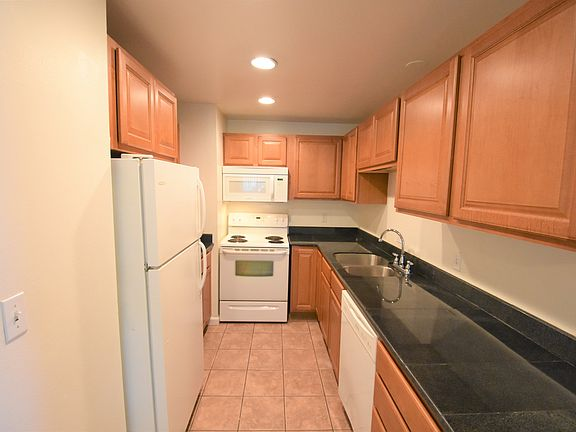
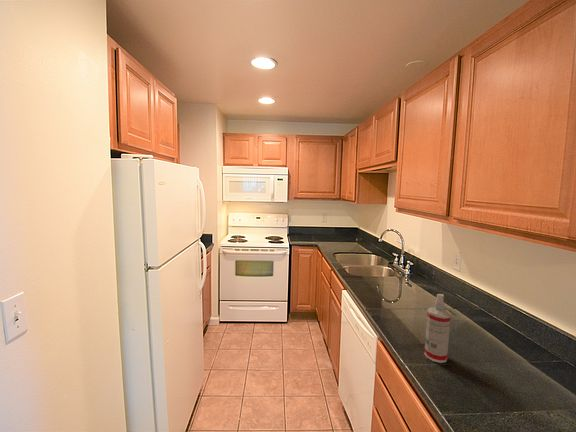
+ spray bottle (437, 325)
